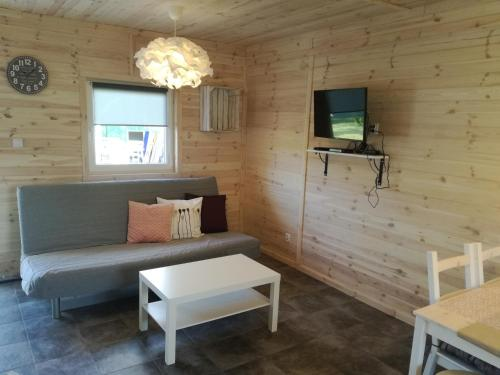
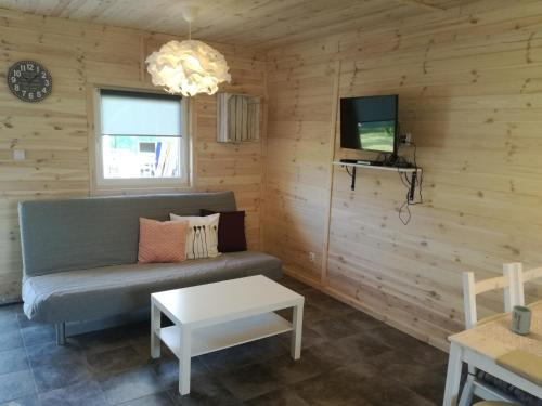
+ cup (520, 319)
